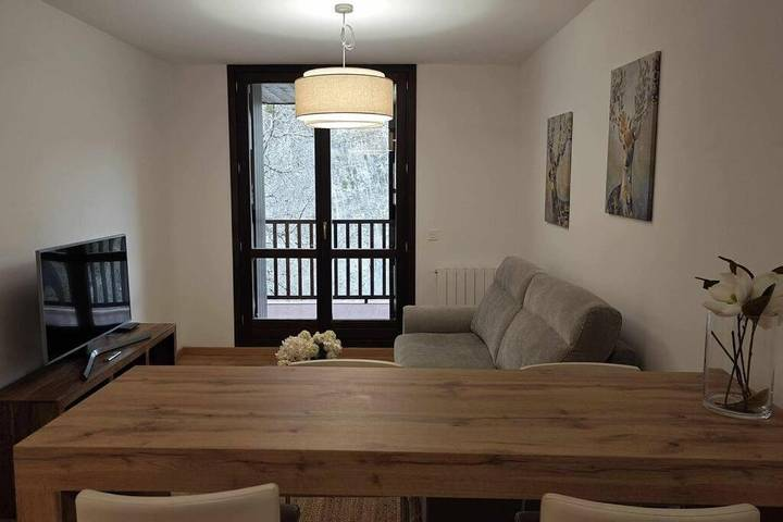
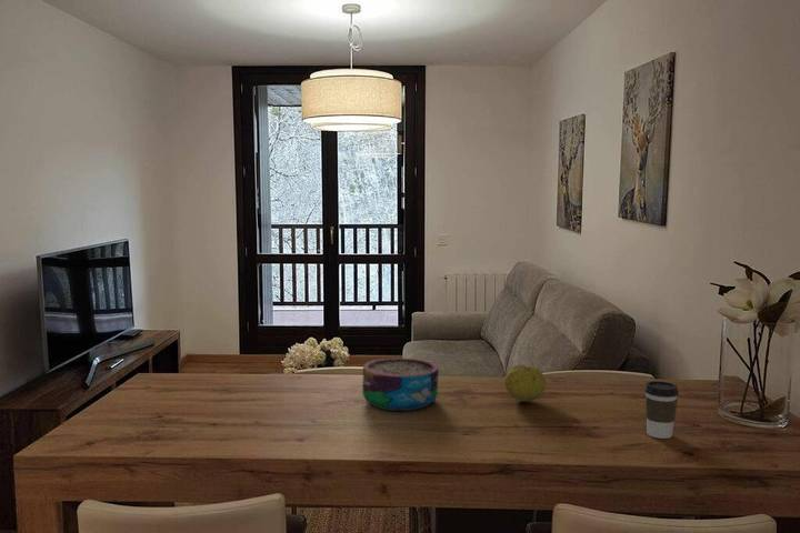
+ coffee cup (660, 410)
+ fruit (523, 383)
+ bowl (400, 383)
